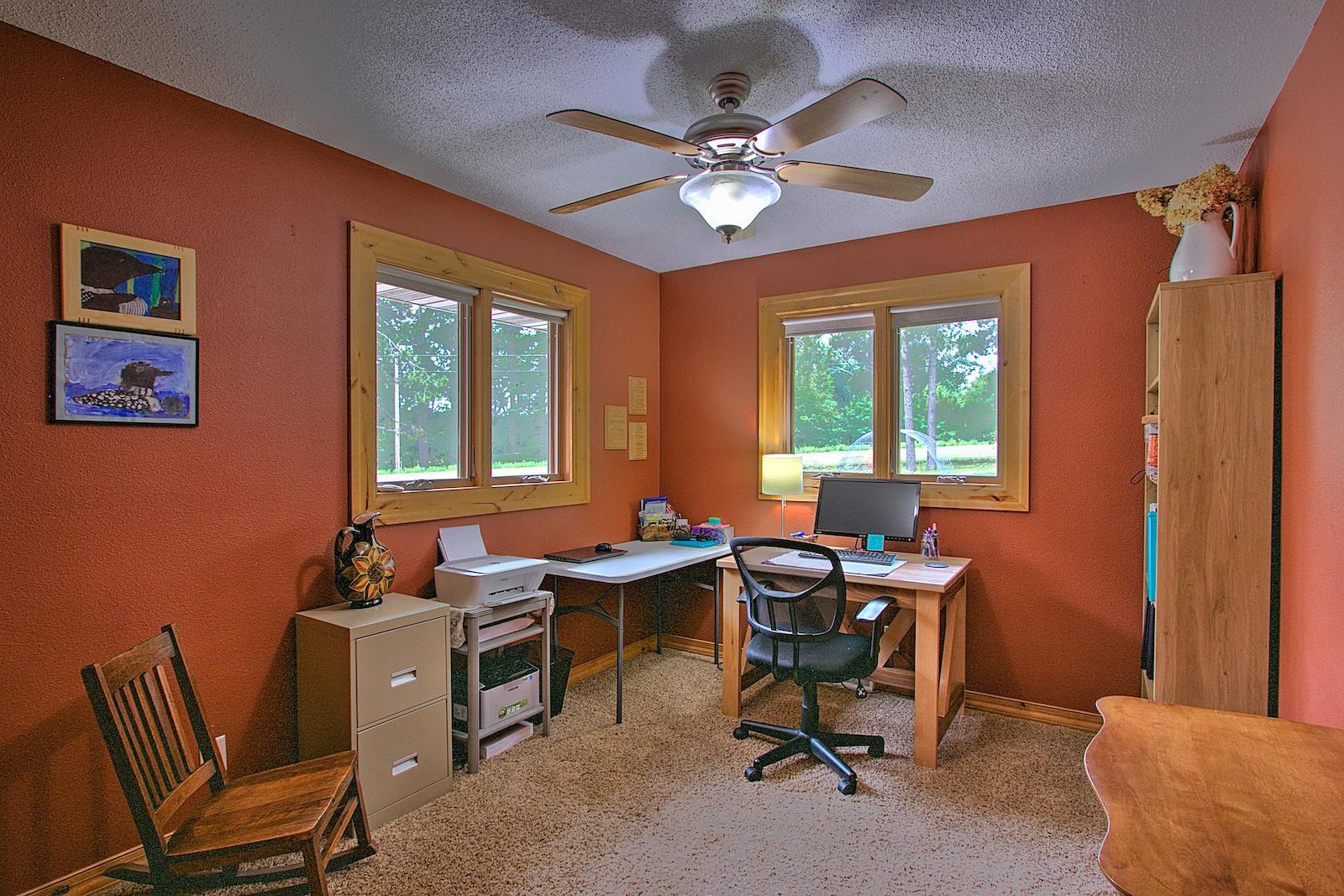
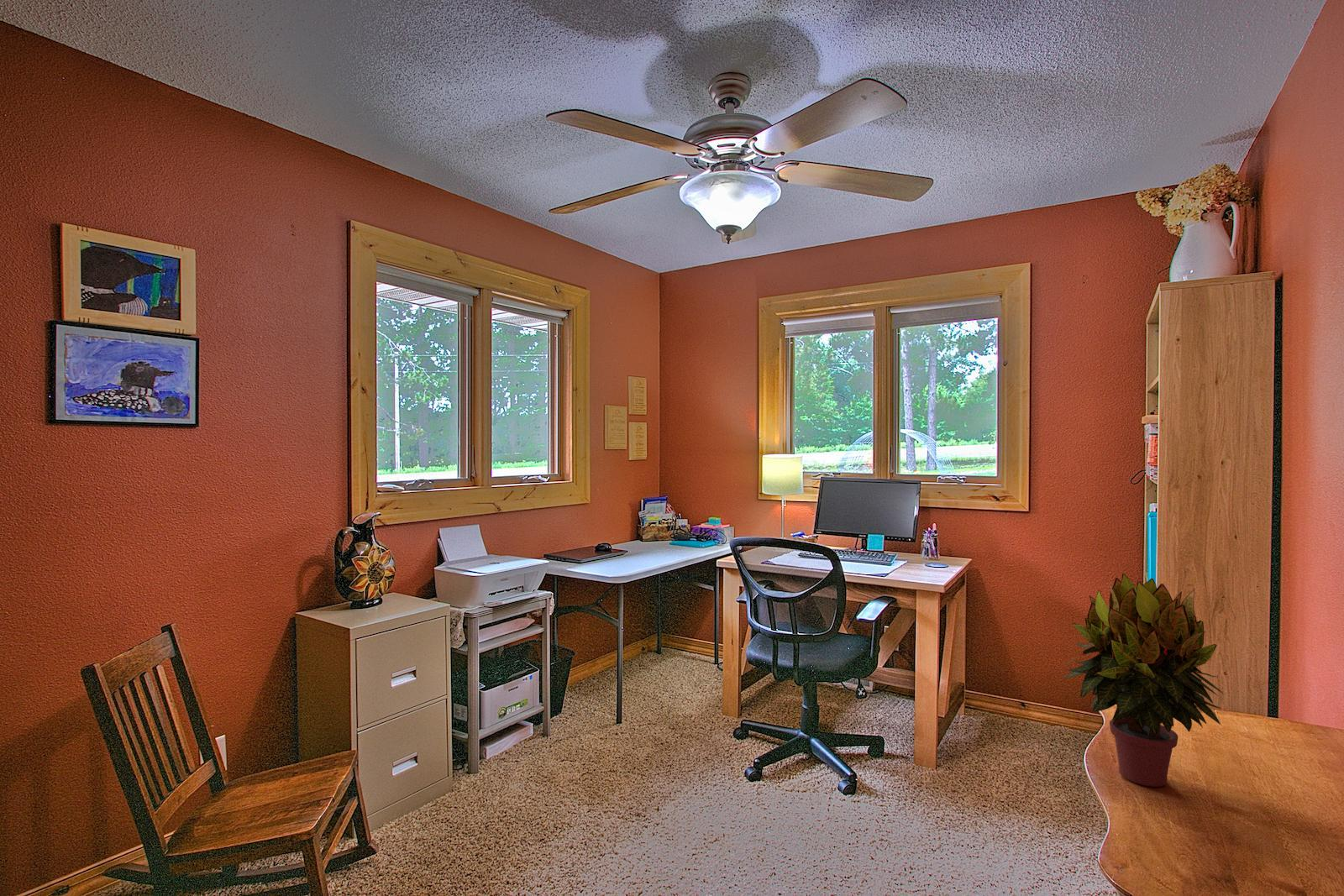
+ potted plant (1138, 676)
